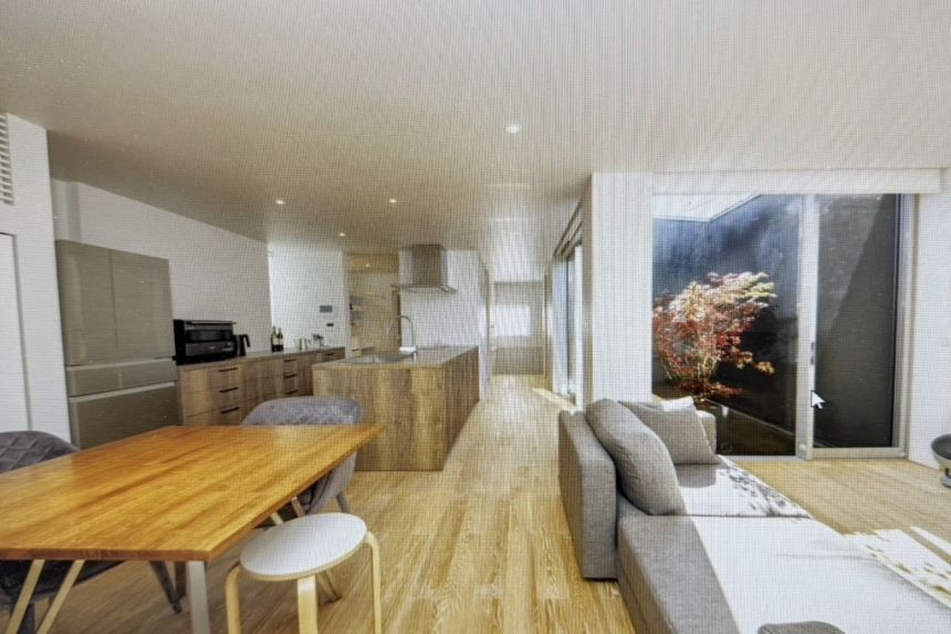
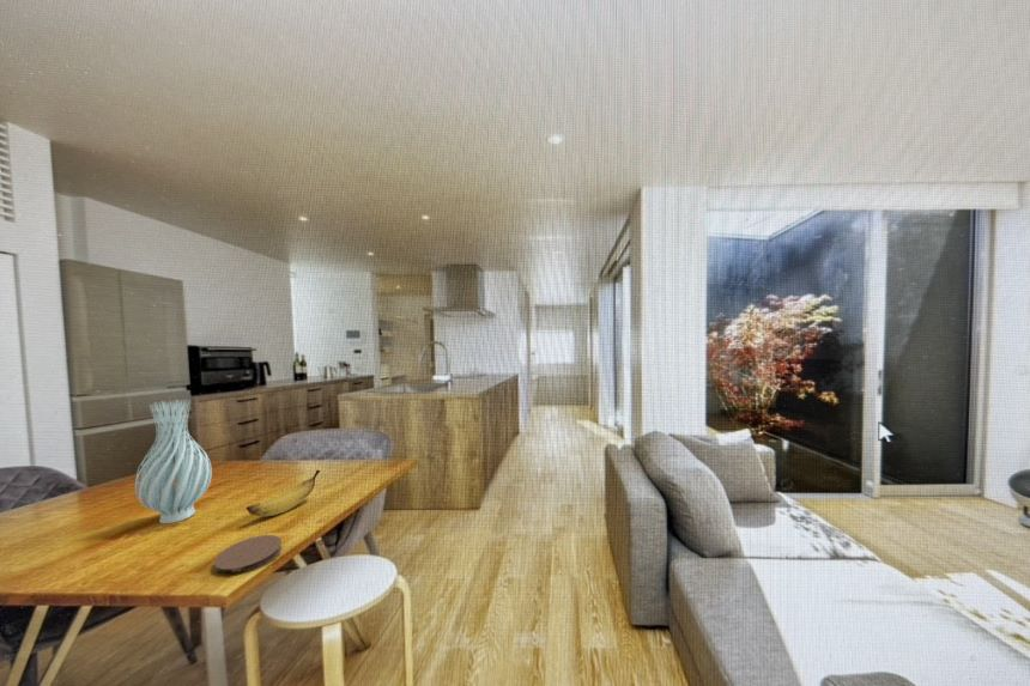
+ coaster (249, 554)
+ vase (172, 459)
+ banana (286, 496)
